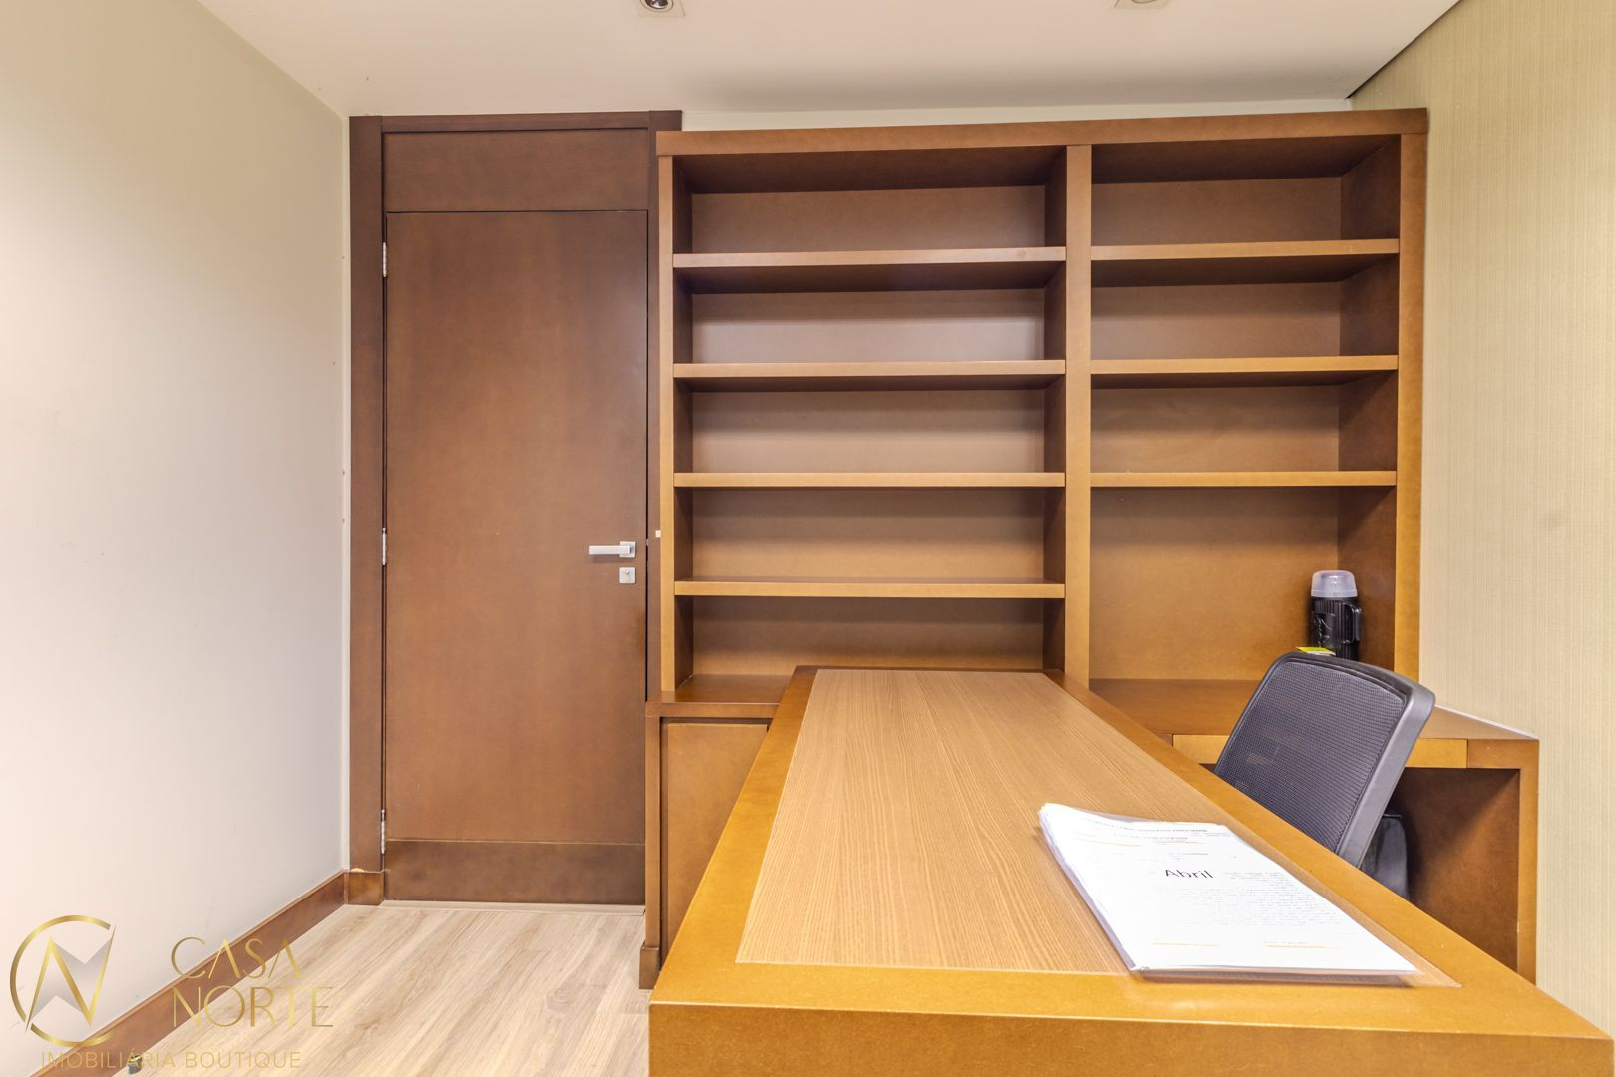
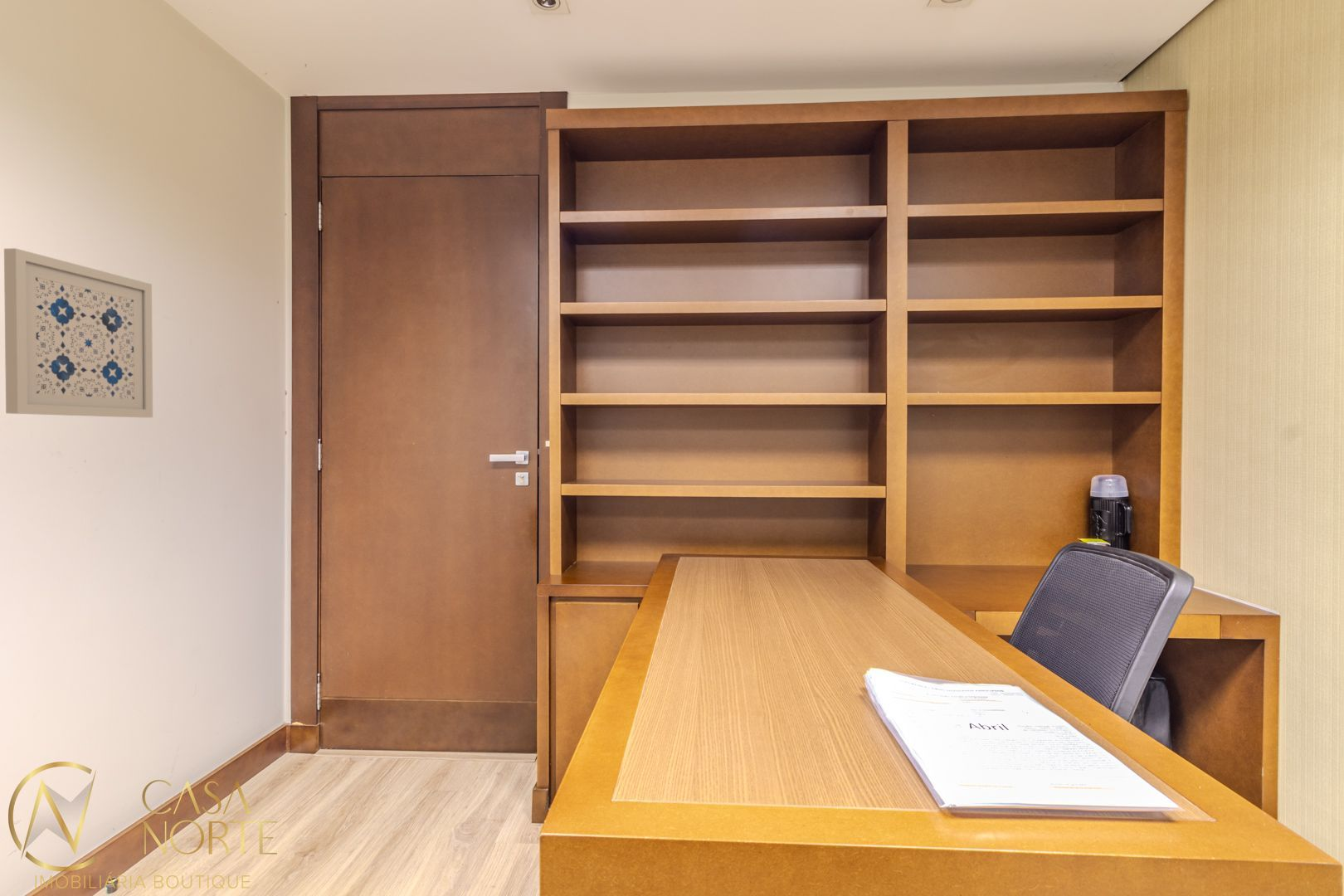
+ wall art (86, 342)
